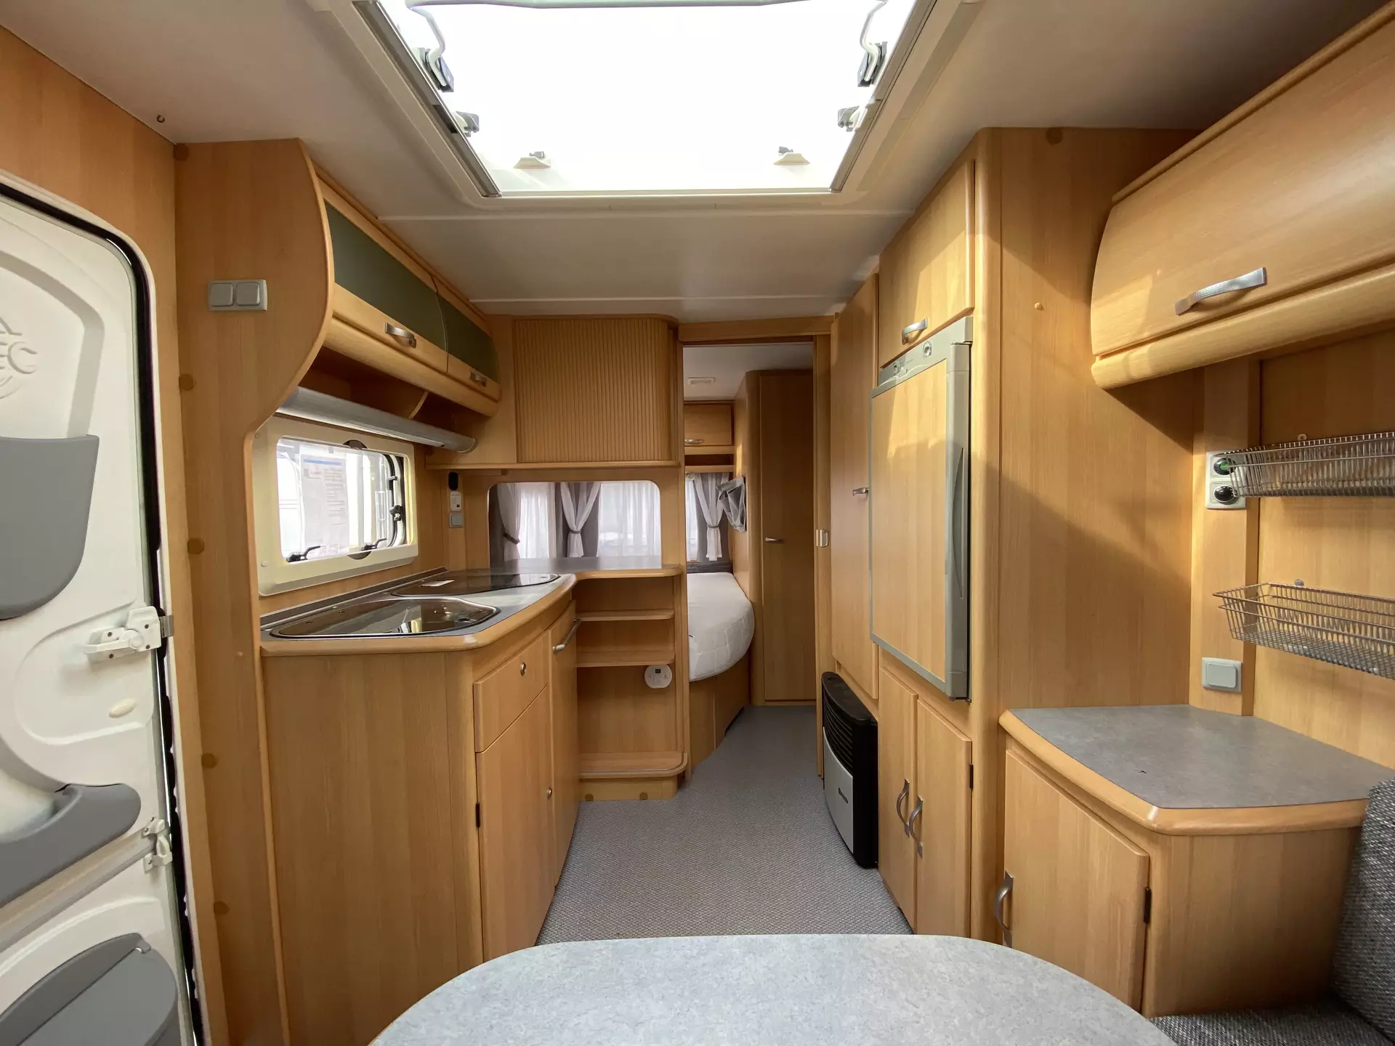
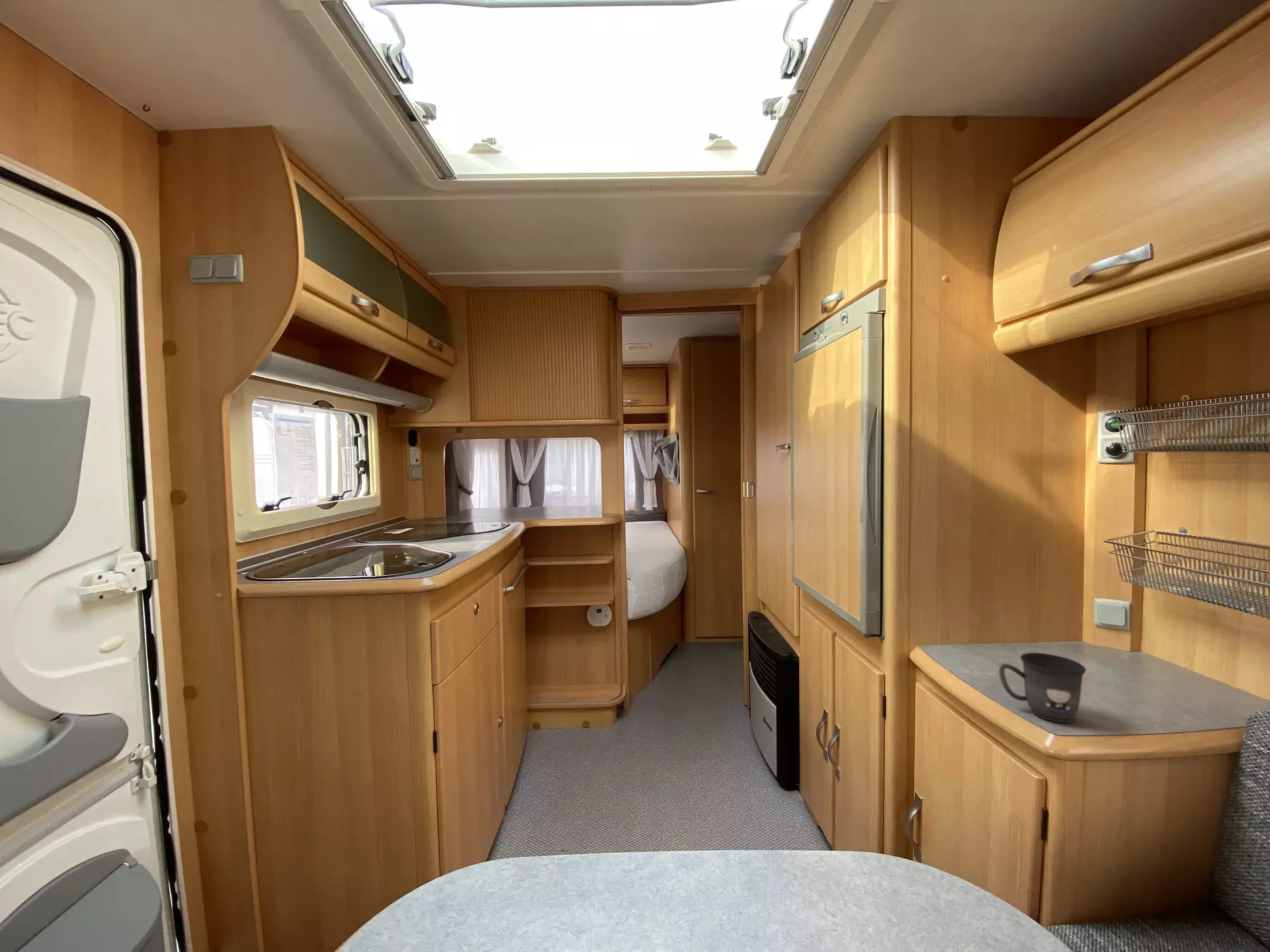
+ mug (1040, 686)
